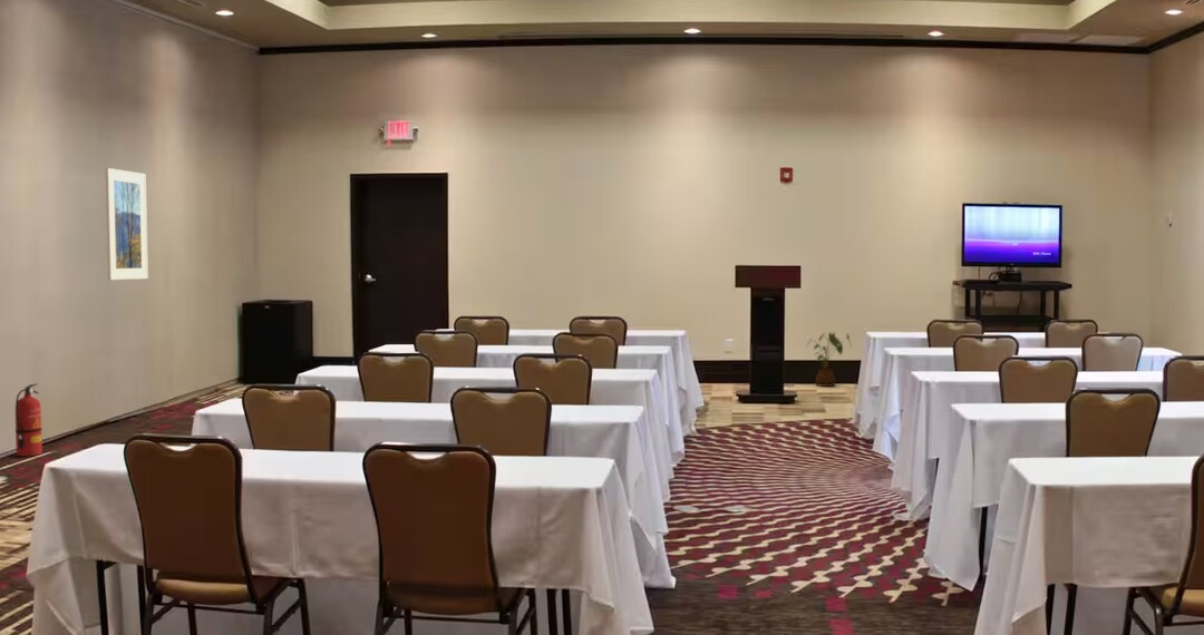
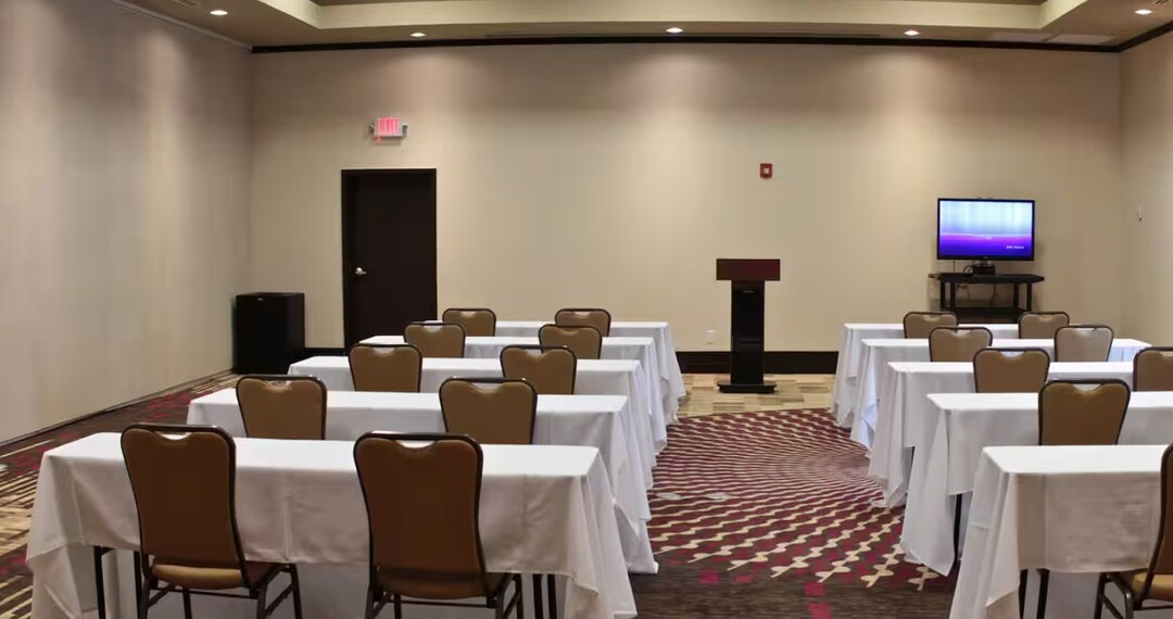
- house plant (828, 359)
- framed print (127, 225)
- fire extinguisher (28, 419)
